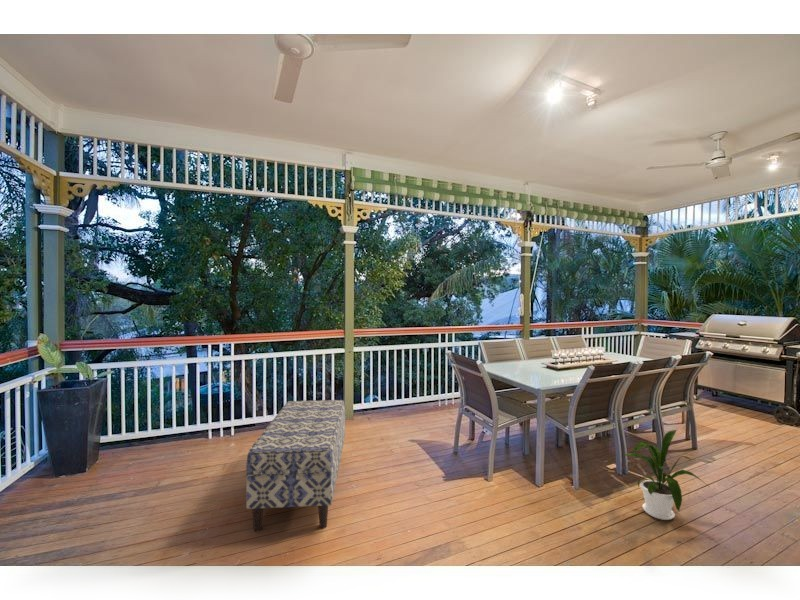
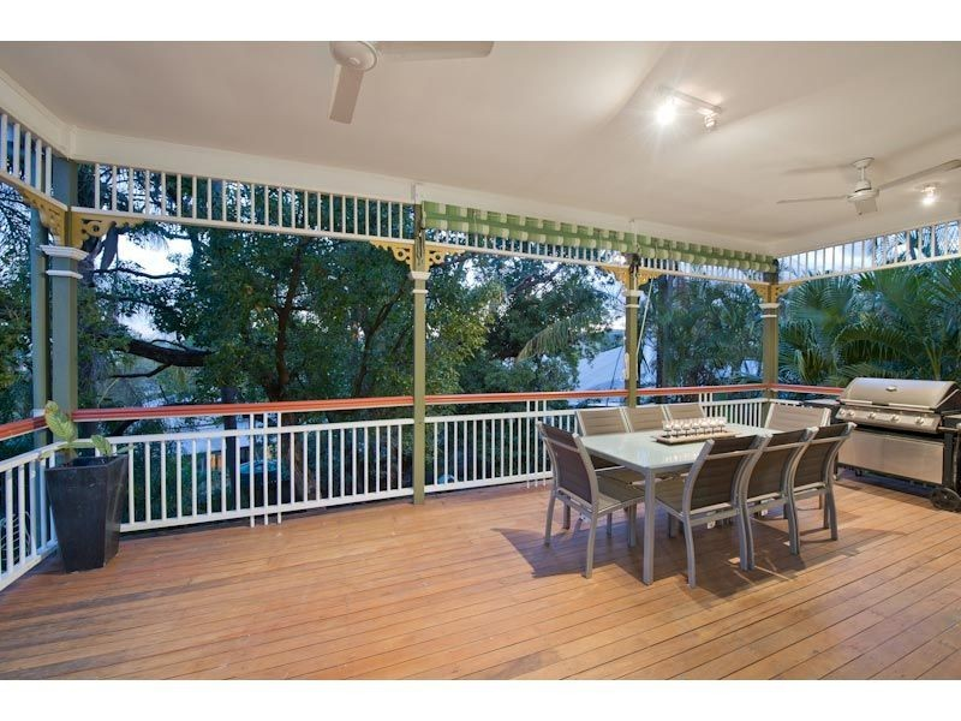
- bench (305, 454)
- house plant (658, 472)
